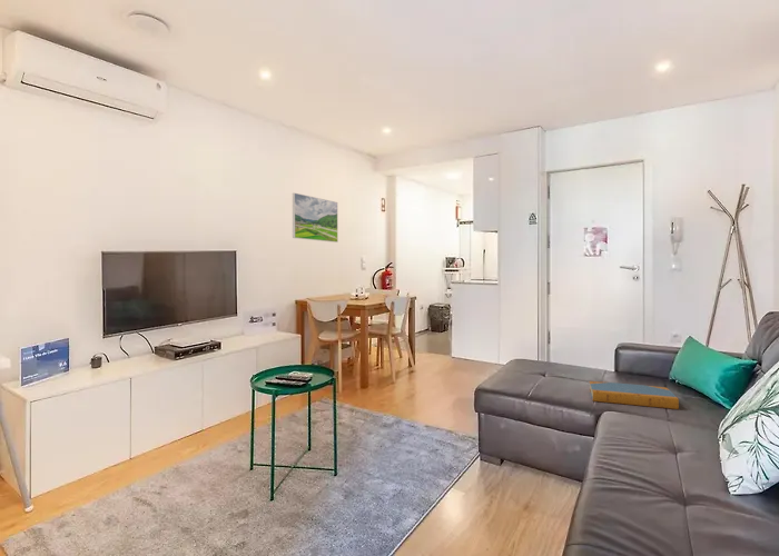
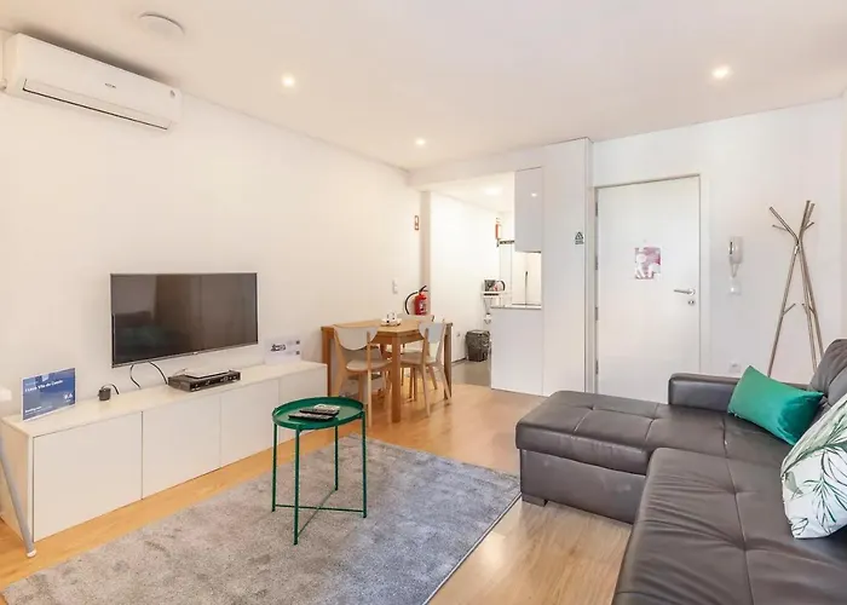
- book (630, 394)
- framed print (316, 219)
